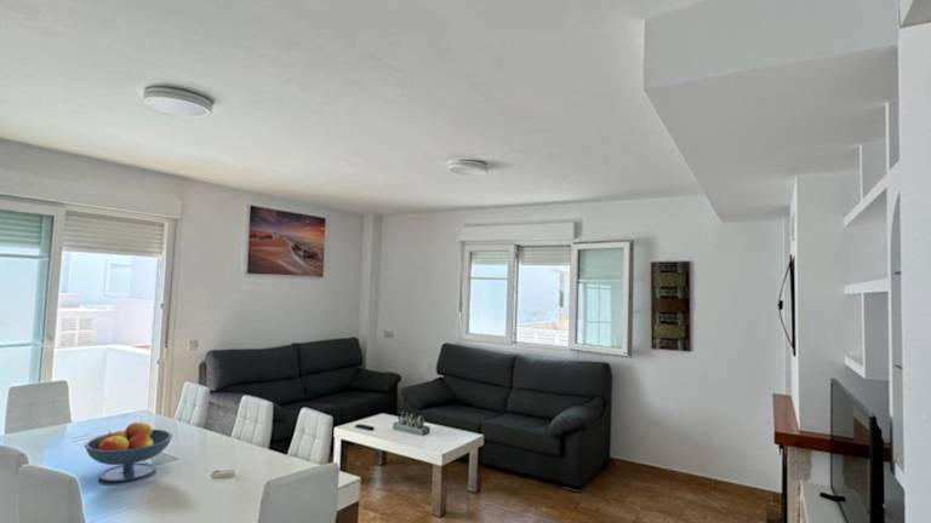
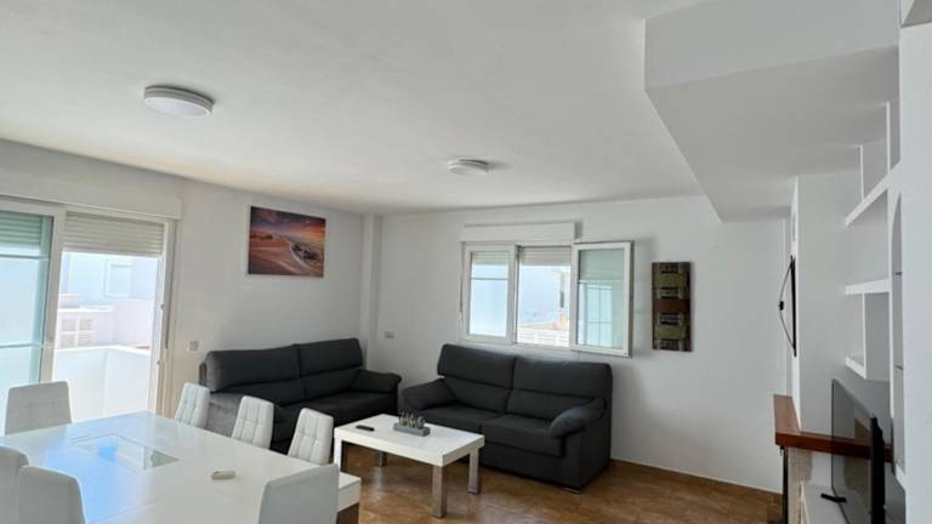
- fruit bowl (128, 449)
